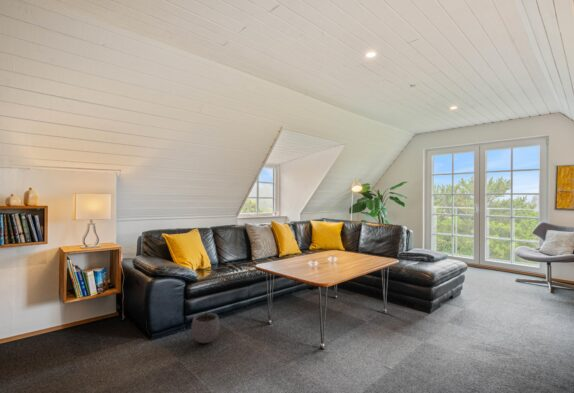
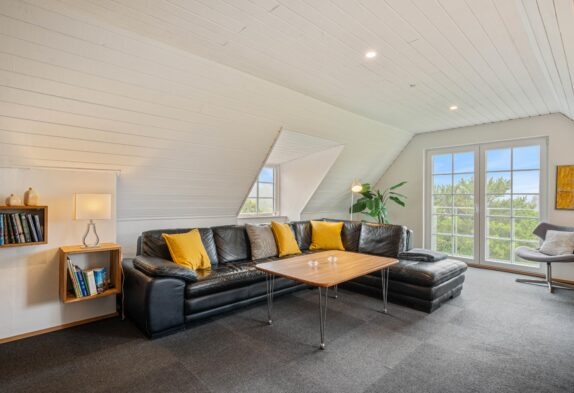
- plant pot (205, 323)
